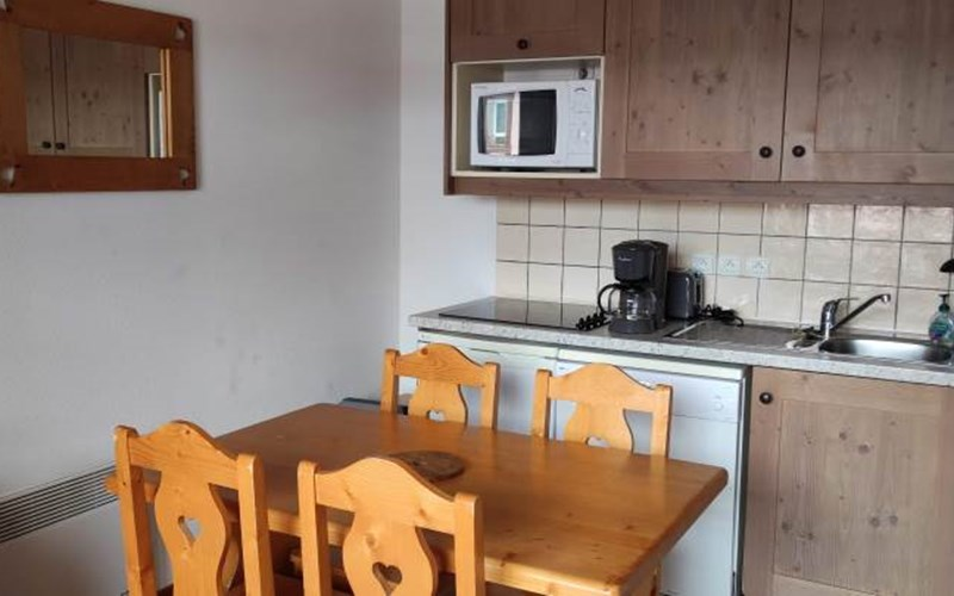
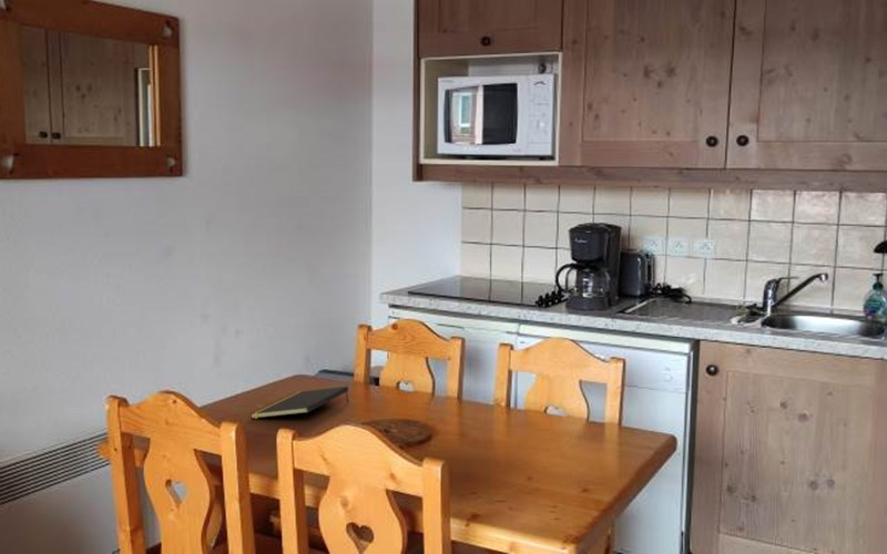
+ notepad (300, 401)
